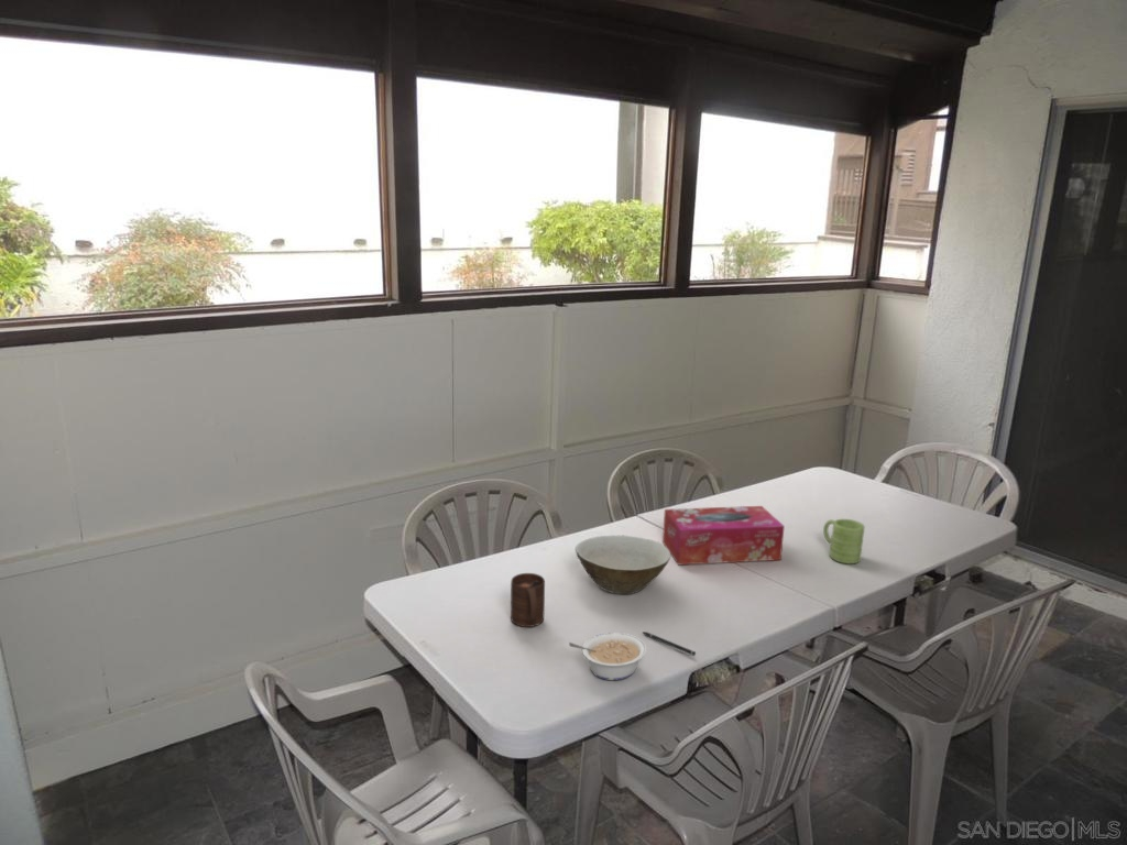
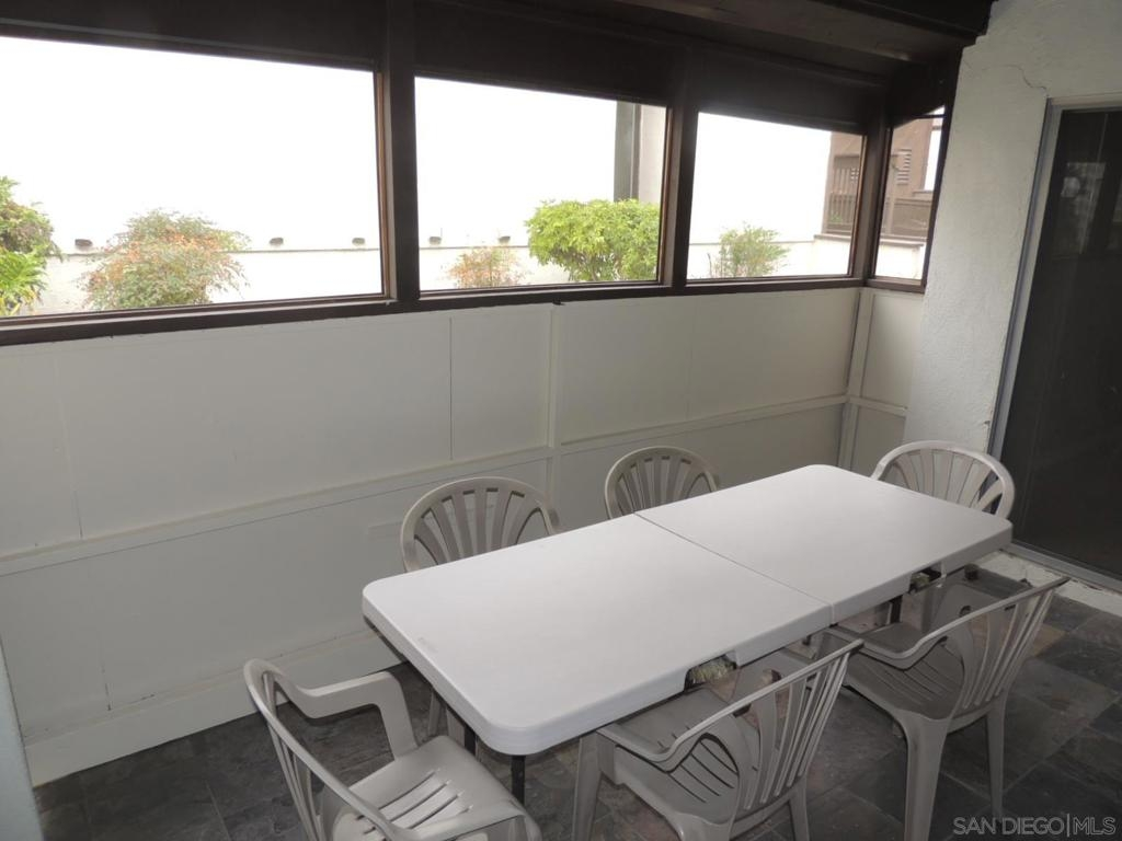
- bowl (622, 567)
- pen (667, 643)
- cup (529, 602)
- legume (612, 657)
- tissue box (721, 534)
- mug (841, 538)
